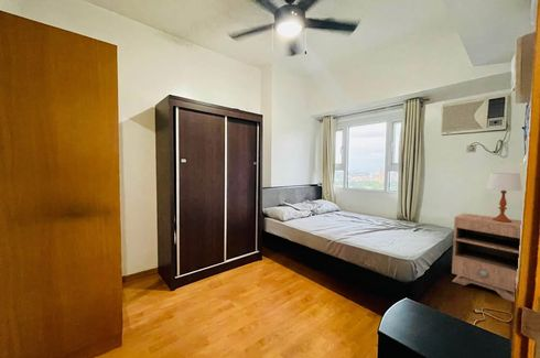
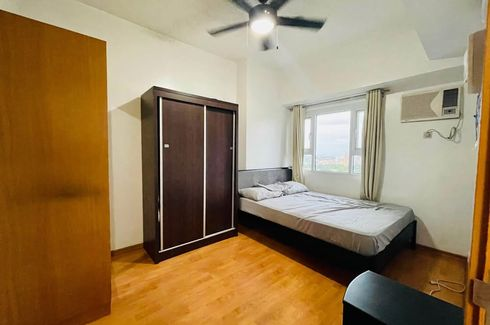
- nightstand (487, 253)
- table lamp (503, 196)
